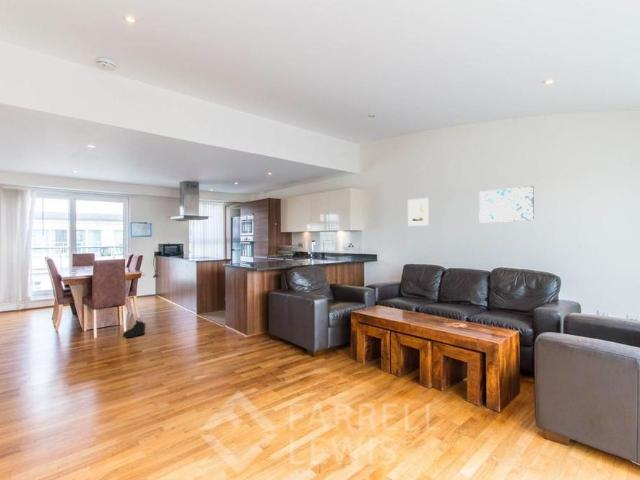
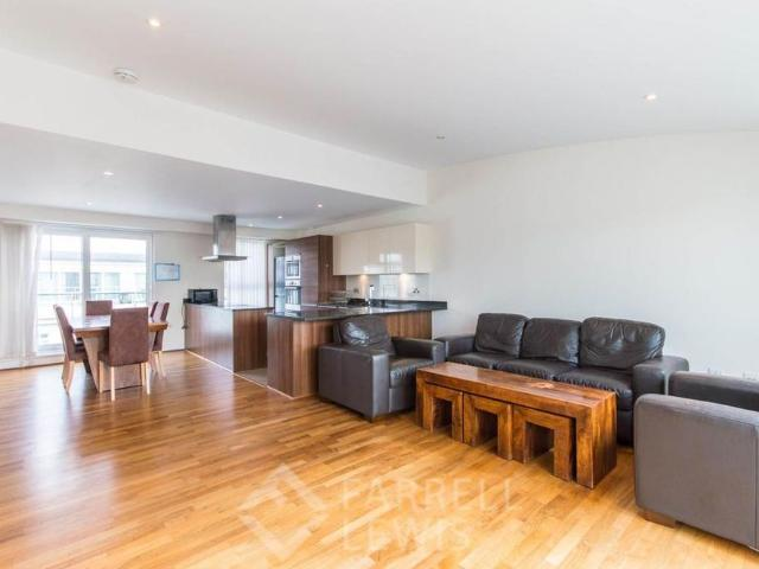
- wall art (505, 205)
- boots (134, 328)
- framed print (418, 212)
